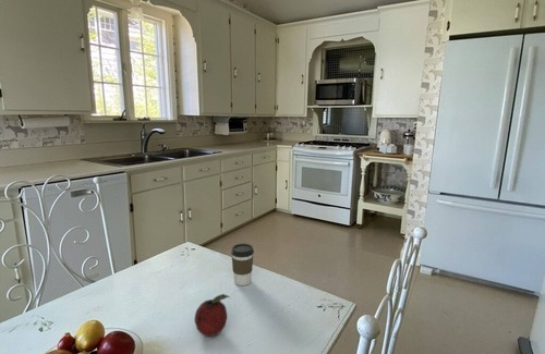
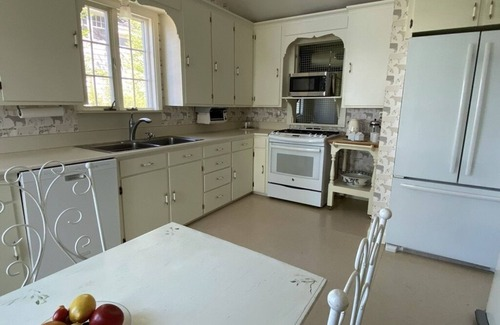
- coffee cup (242, 264)
- fruit (213, 314)
